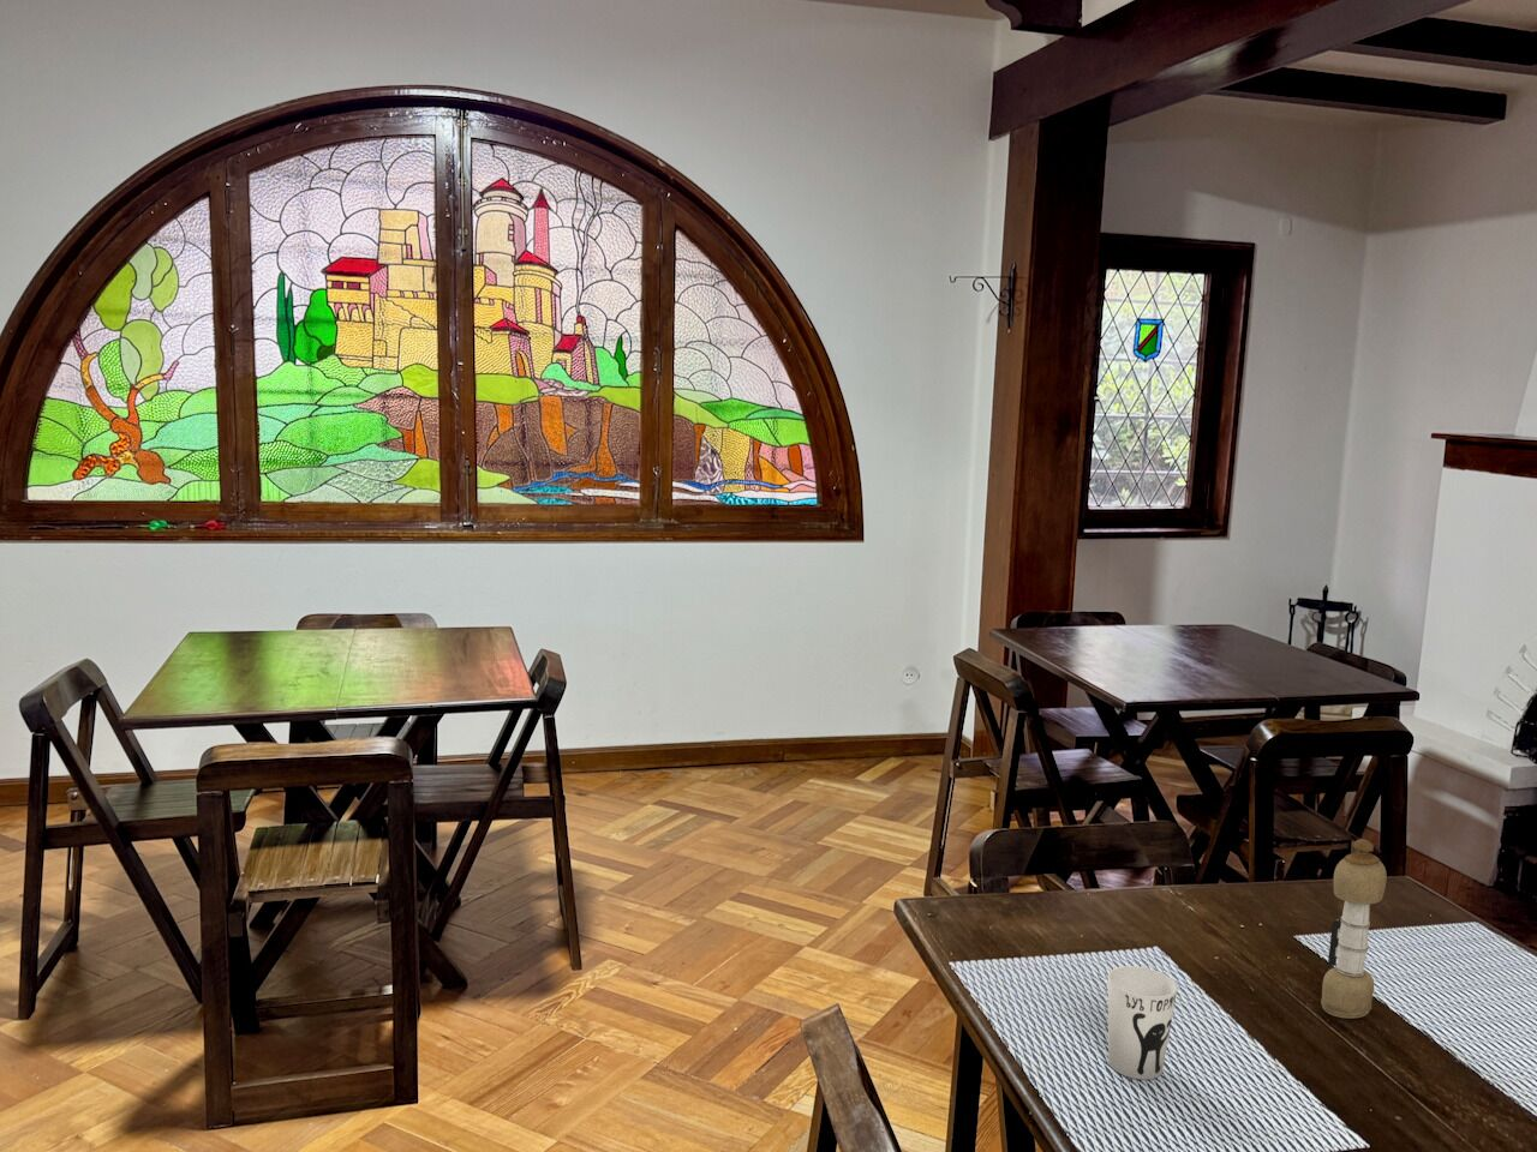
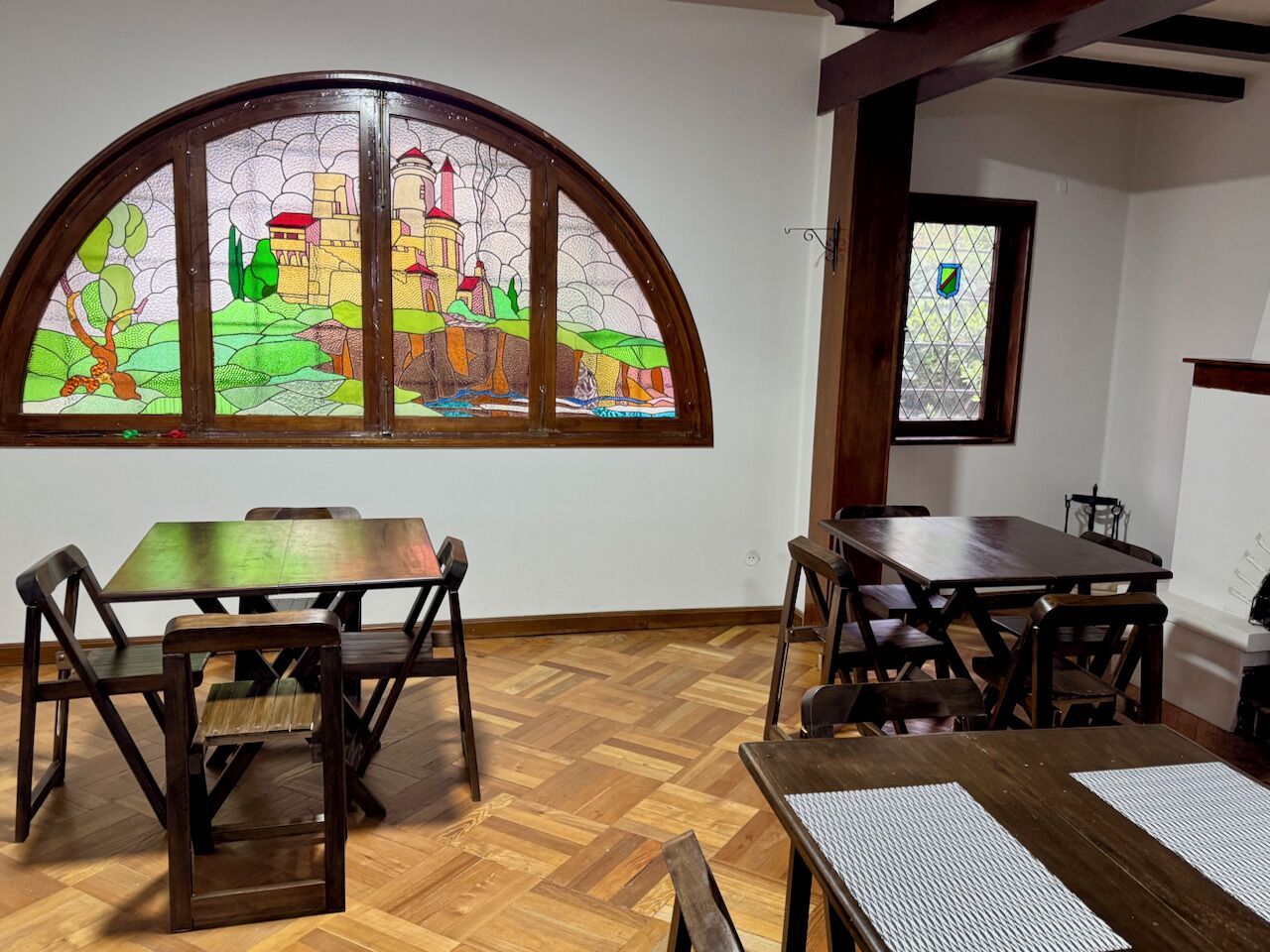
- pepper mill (1352, 926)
- cup (1139, 1024)
